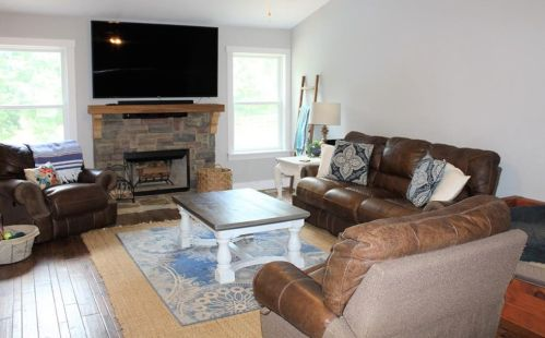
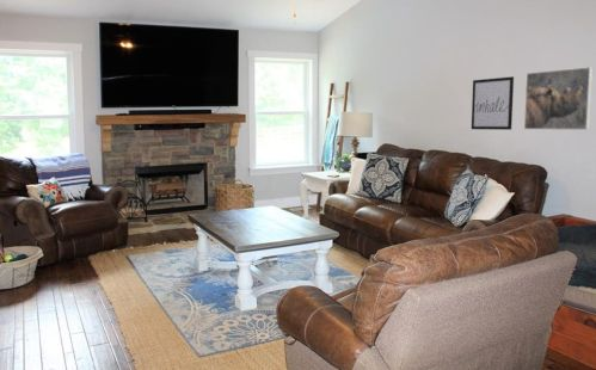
+ wall art (491, 104)
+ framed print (555, 99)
